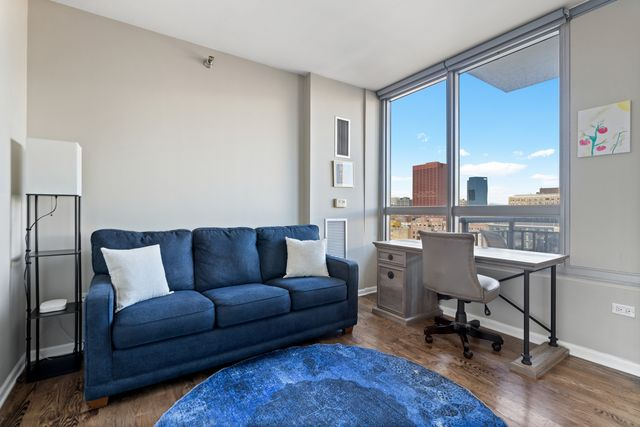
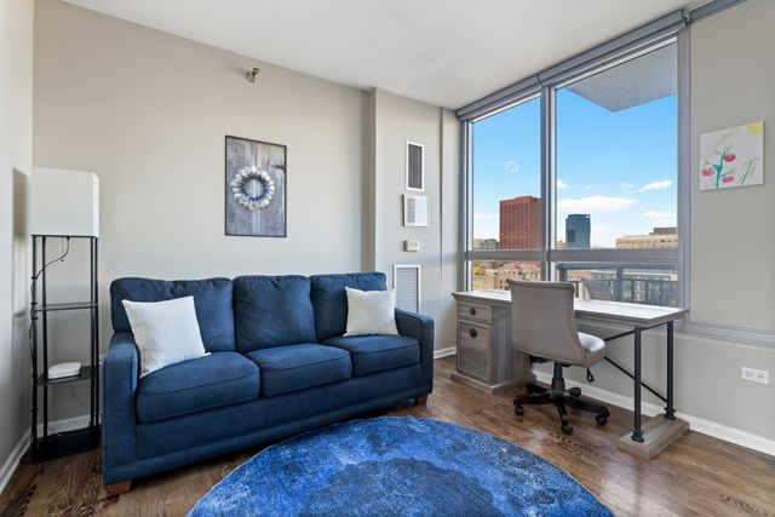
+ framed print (257, 188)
